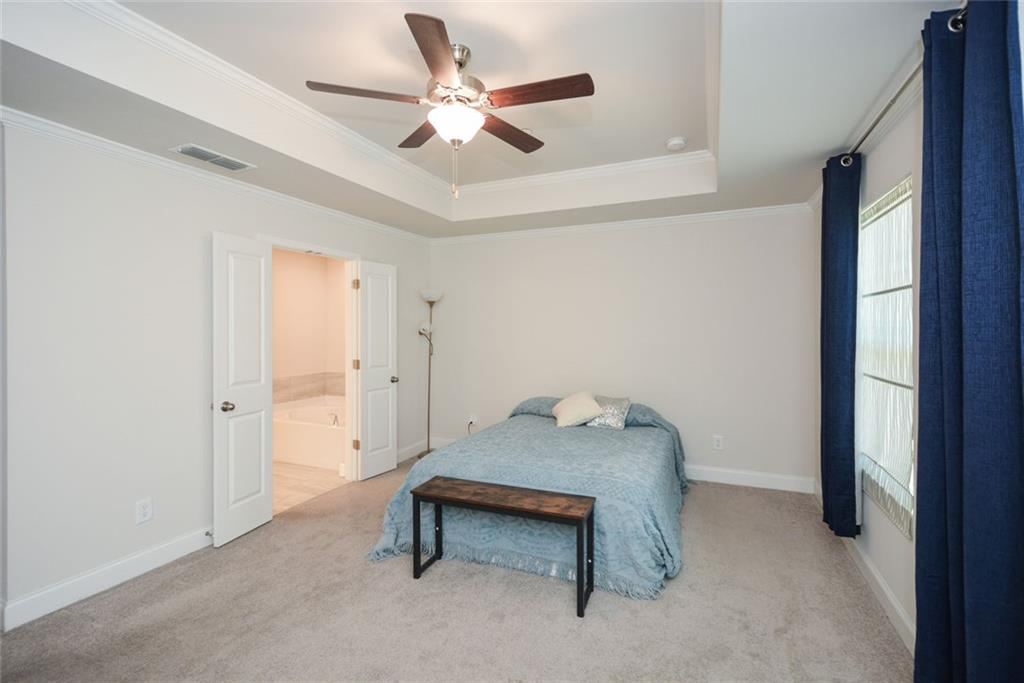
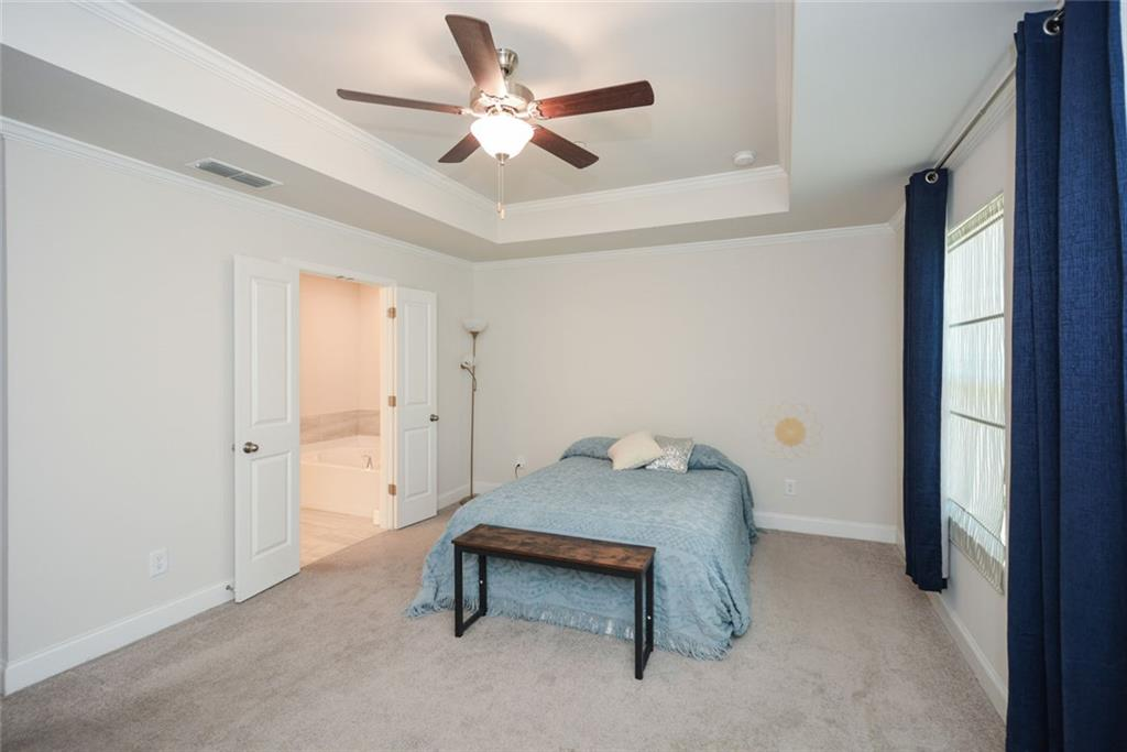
+ decorative wall piece (789, 431)
